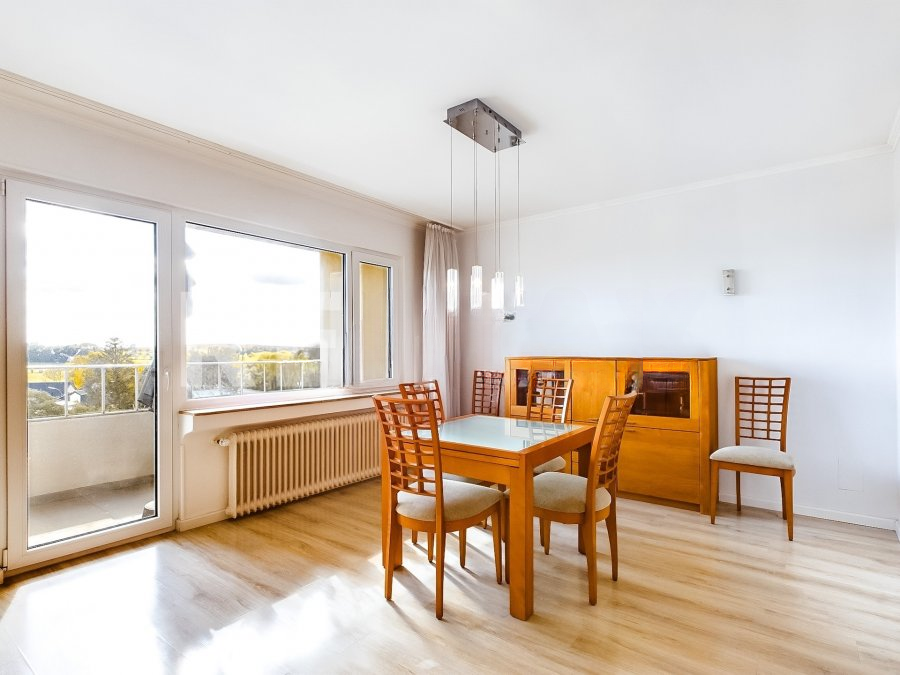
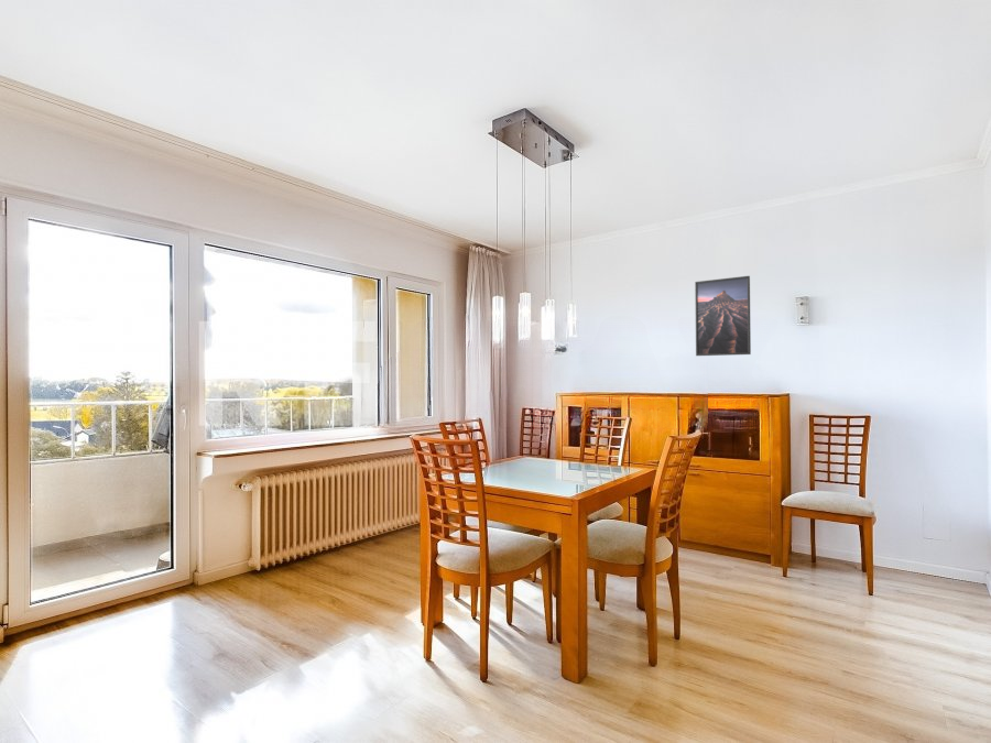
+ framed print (721, 317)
